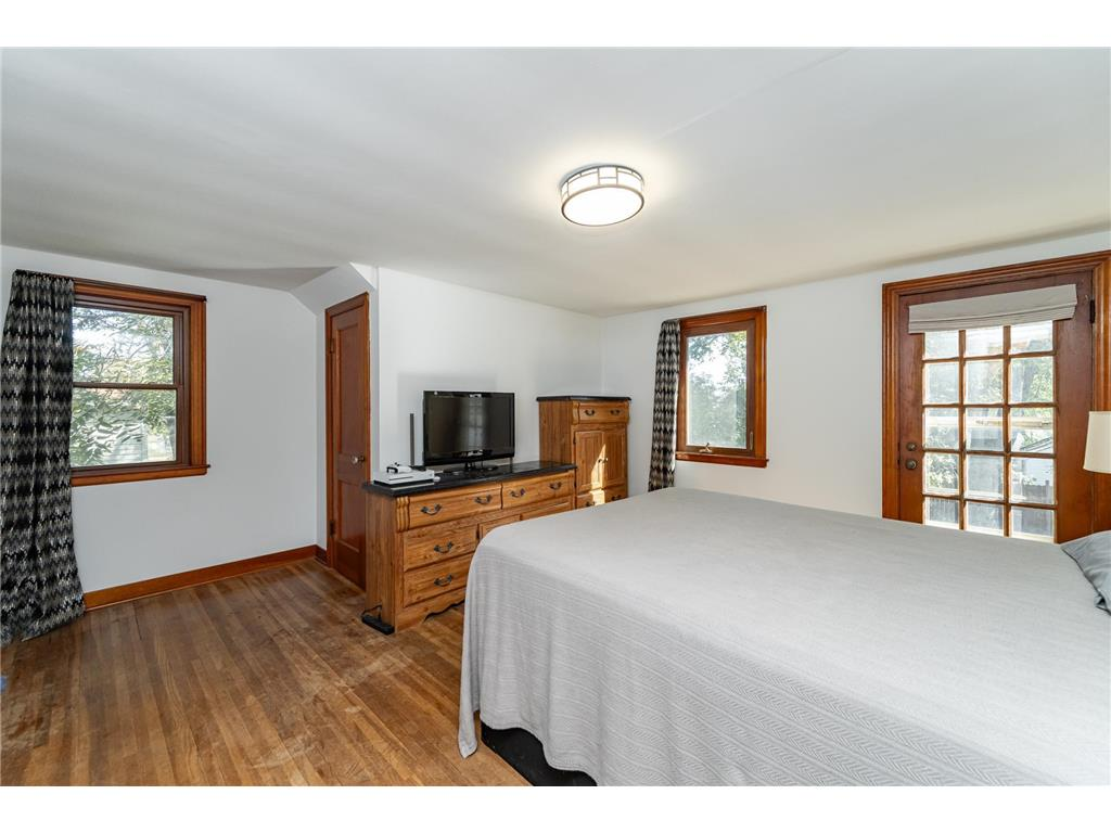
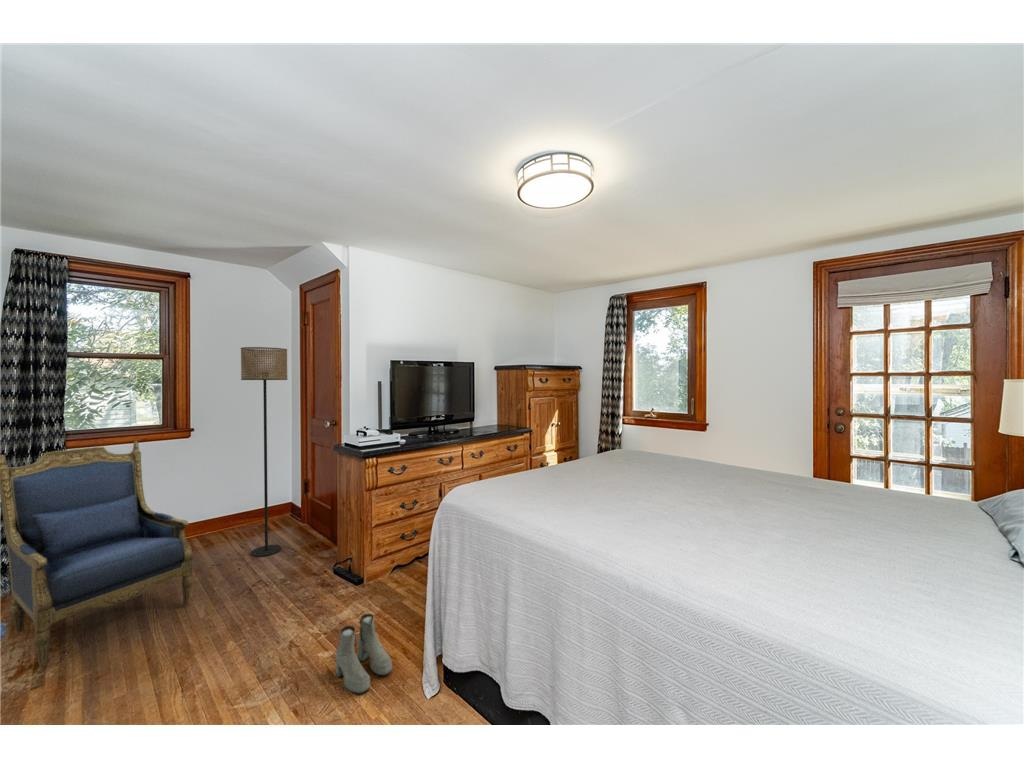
+ floor lamp (265, 450)
+ armchair (99, 534)
+ boots (363, 649)
